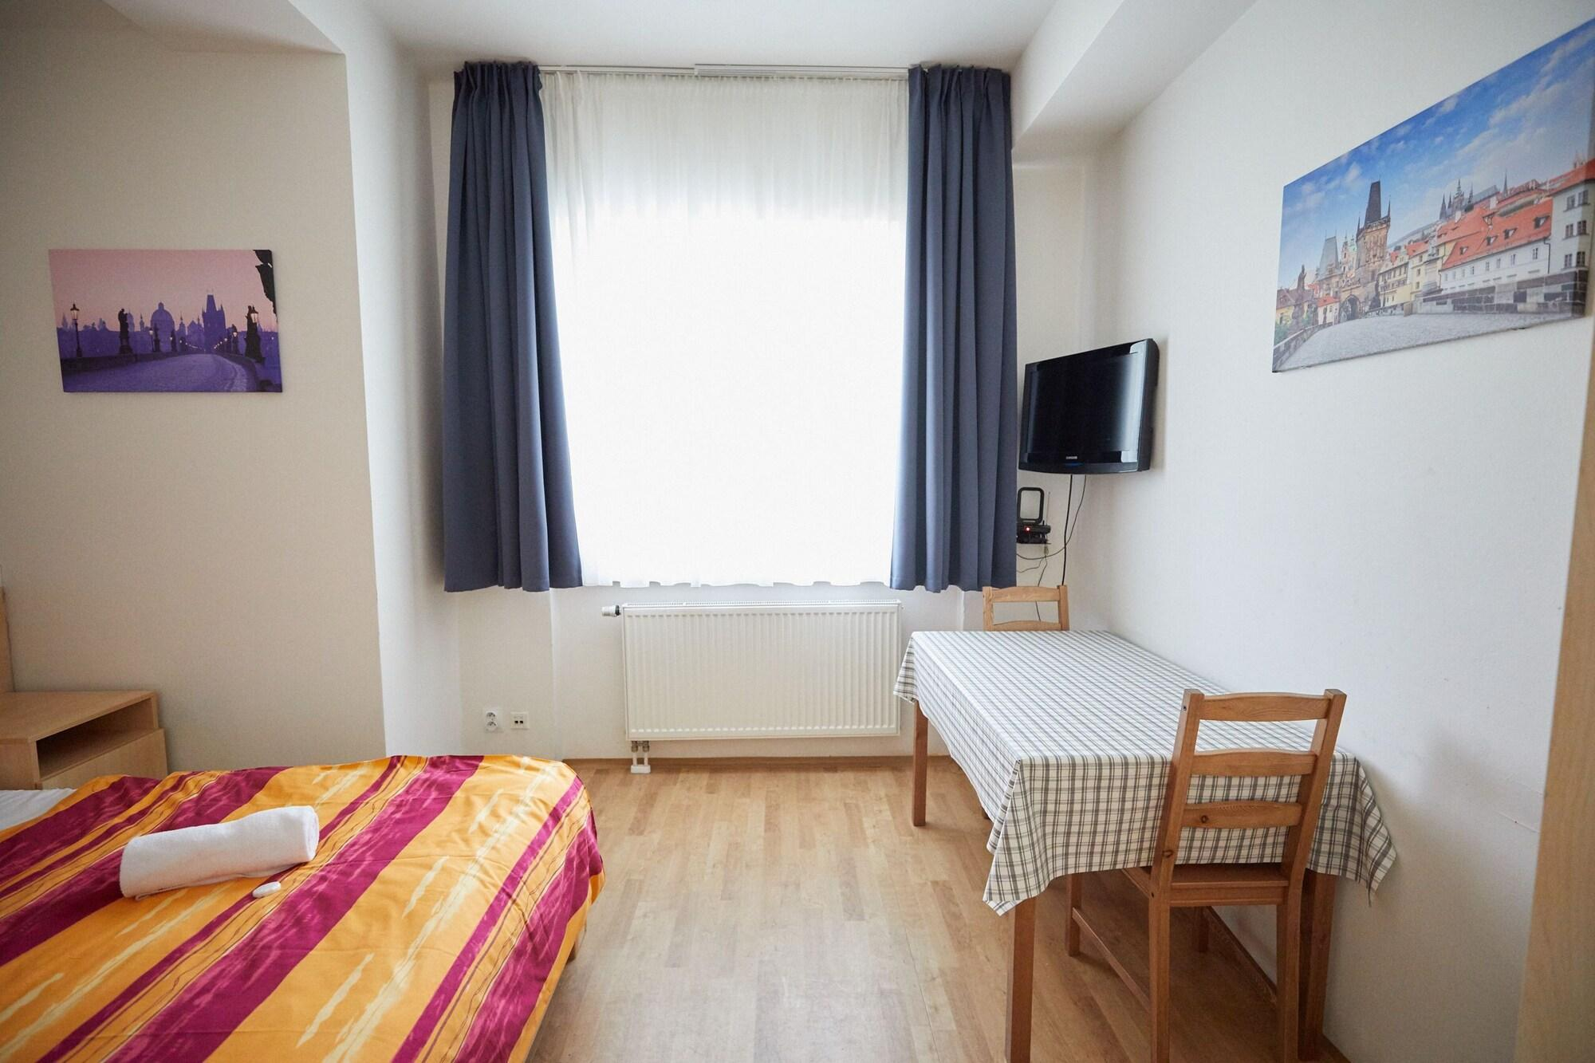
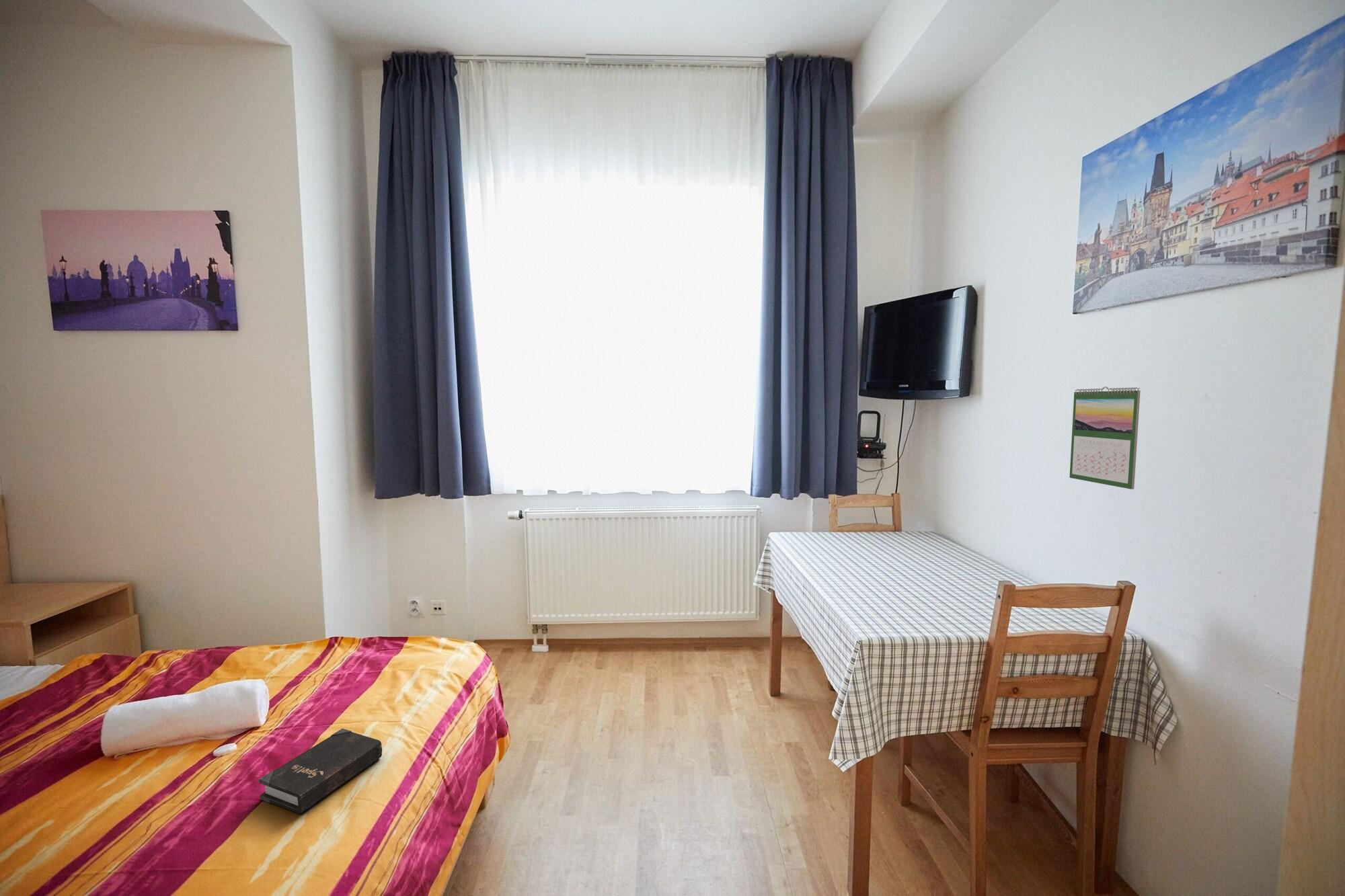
+ calendar (1102, 435)
+ hardback book (323, 768)
